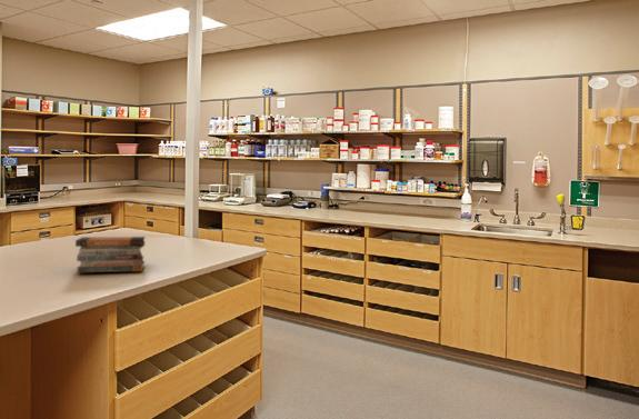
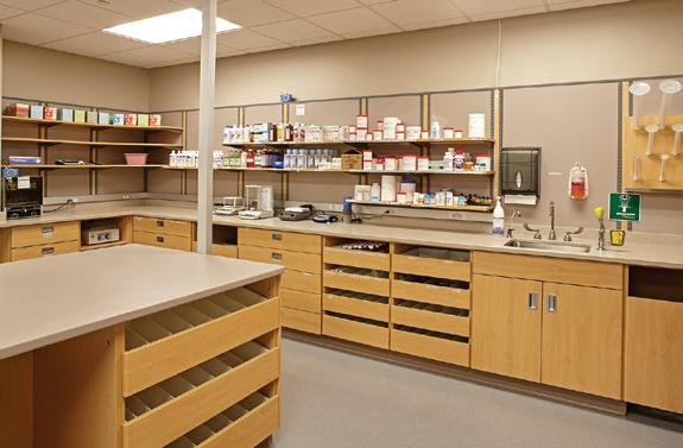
- book stack (111, 253)
